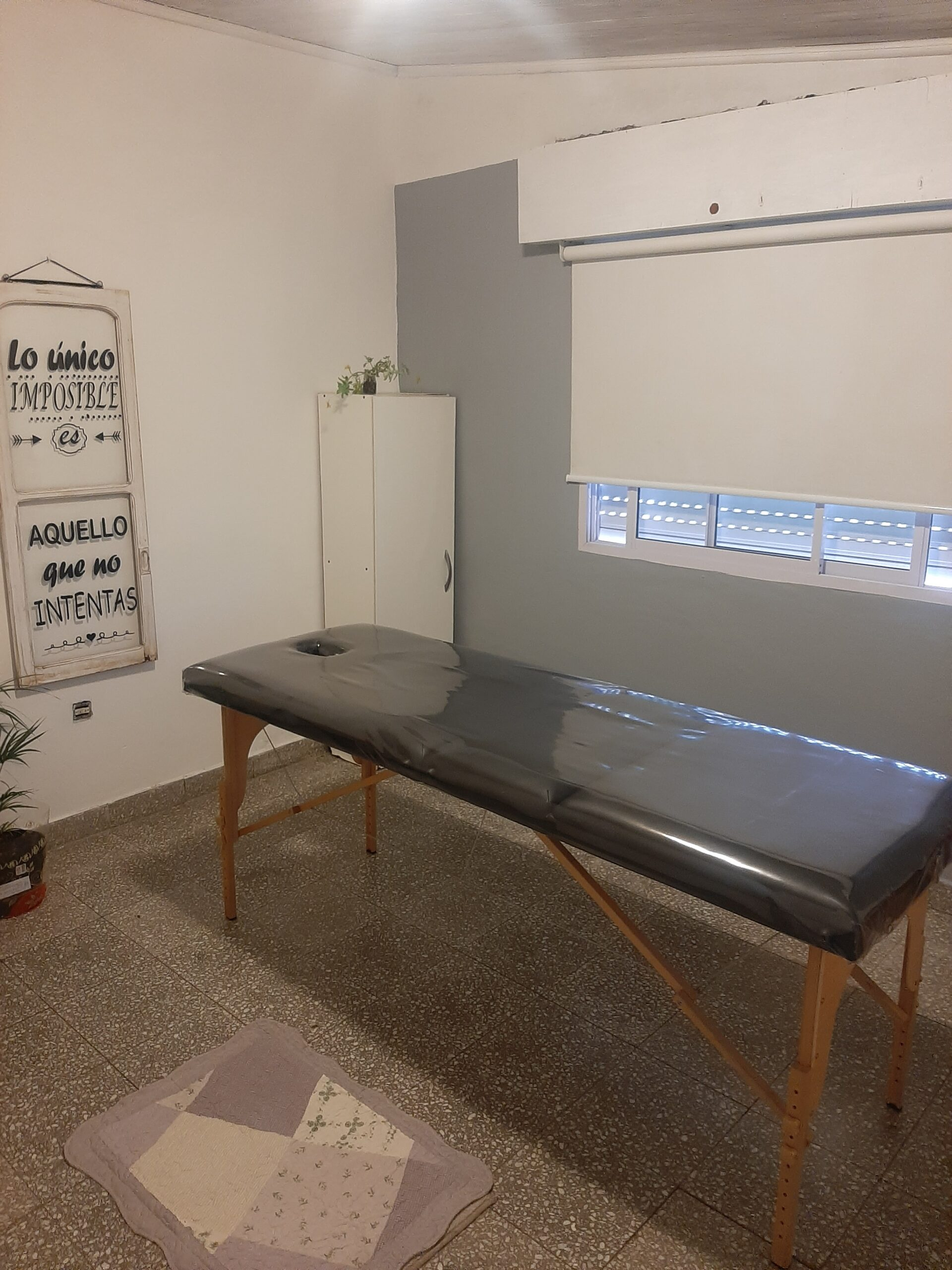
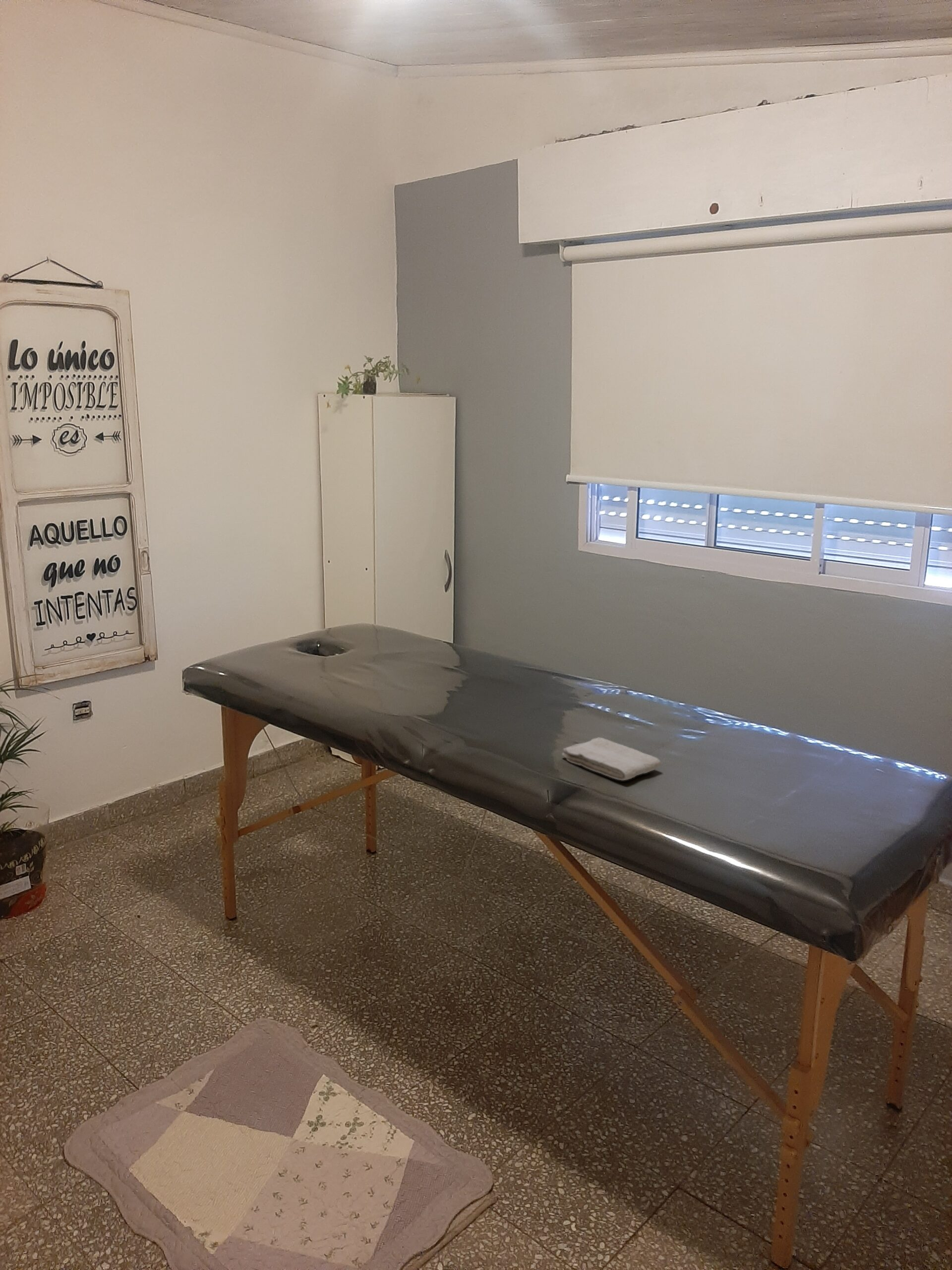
+ washcloth (610, 757)
